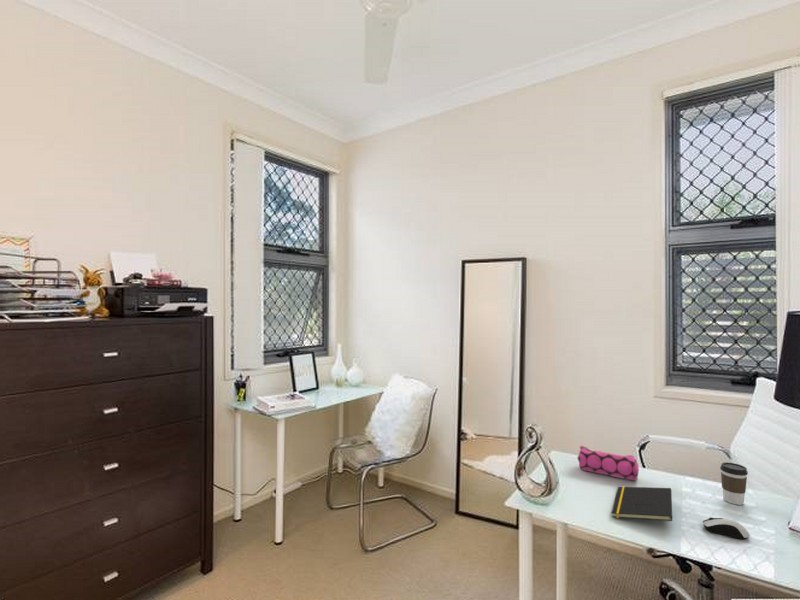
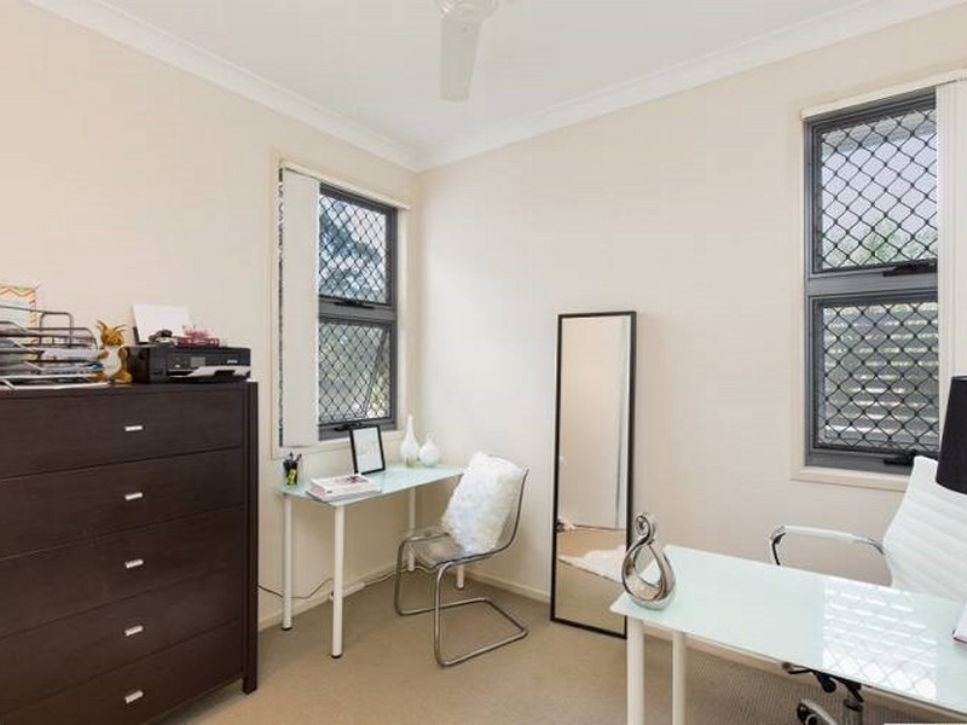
- pencil case (607, 462)
- computer mouse (725, 525)
- coffee cup (733, 483)
- notepad (642, 502)
